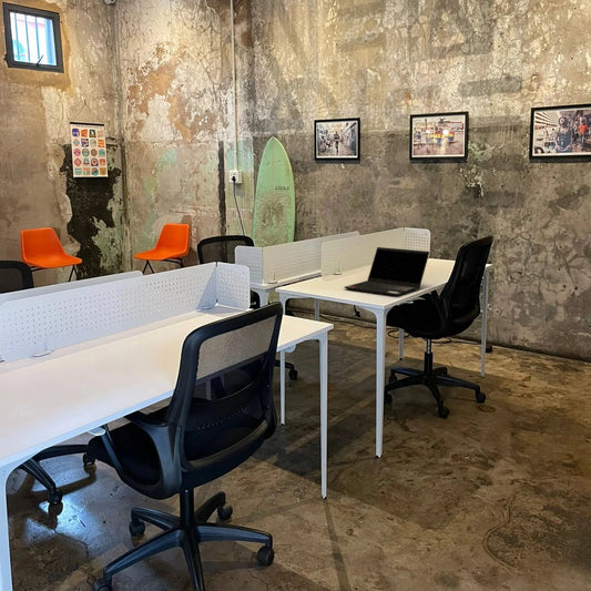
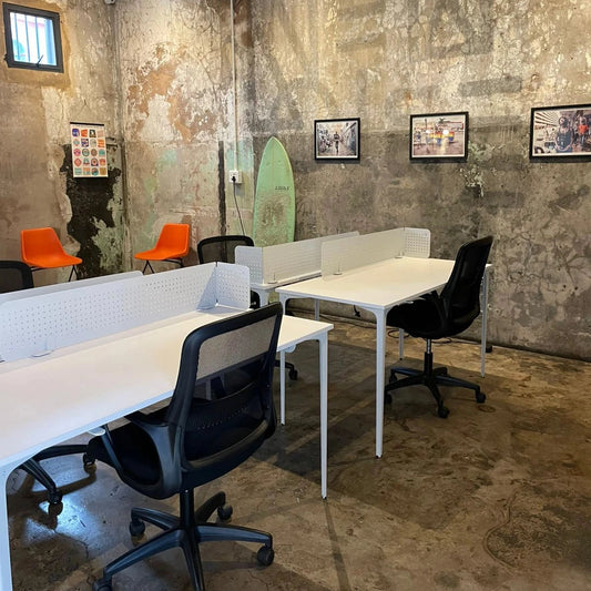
- laptop computer (386, 269)
